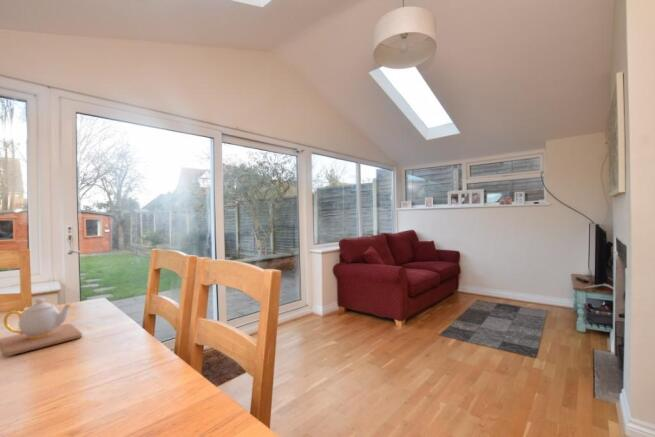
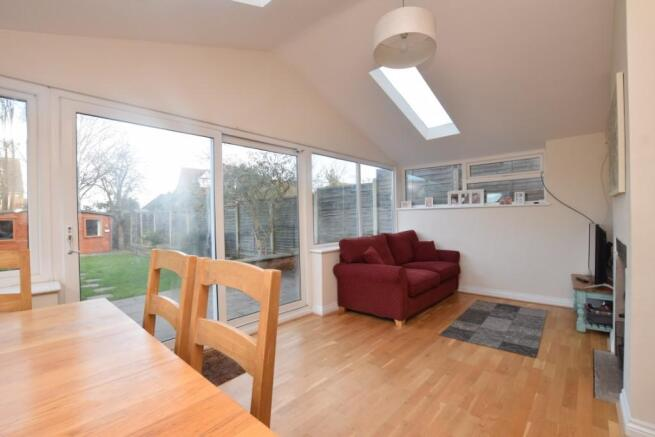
- teapot (41, 319)
